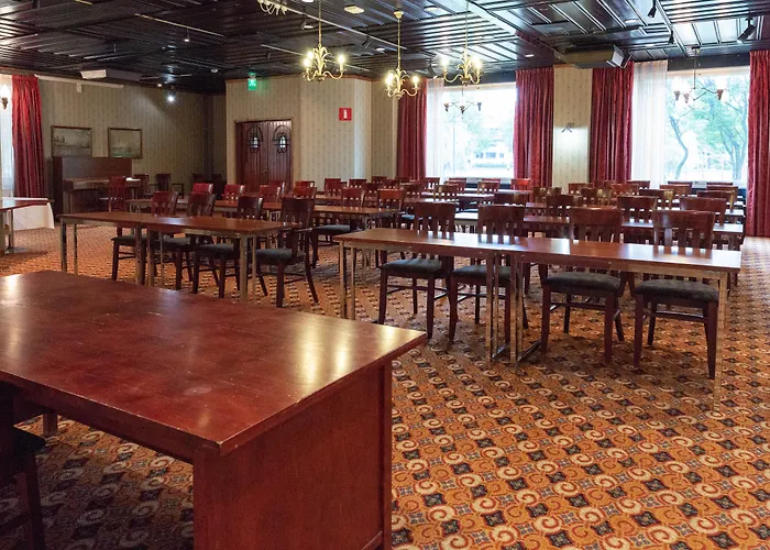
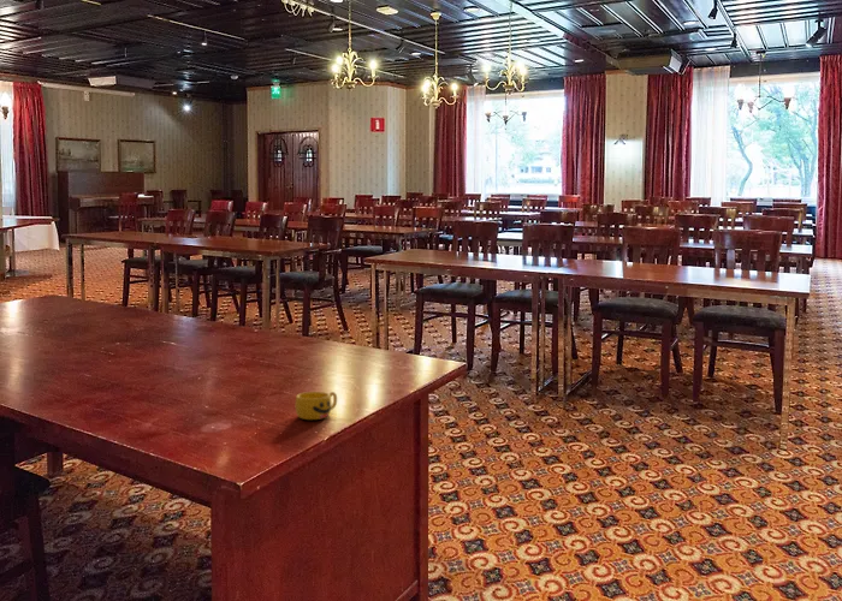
+ cup (318, 404)
